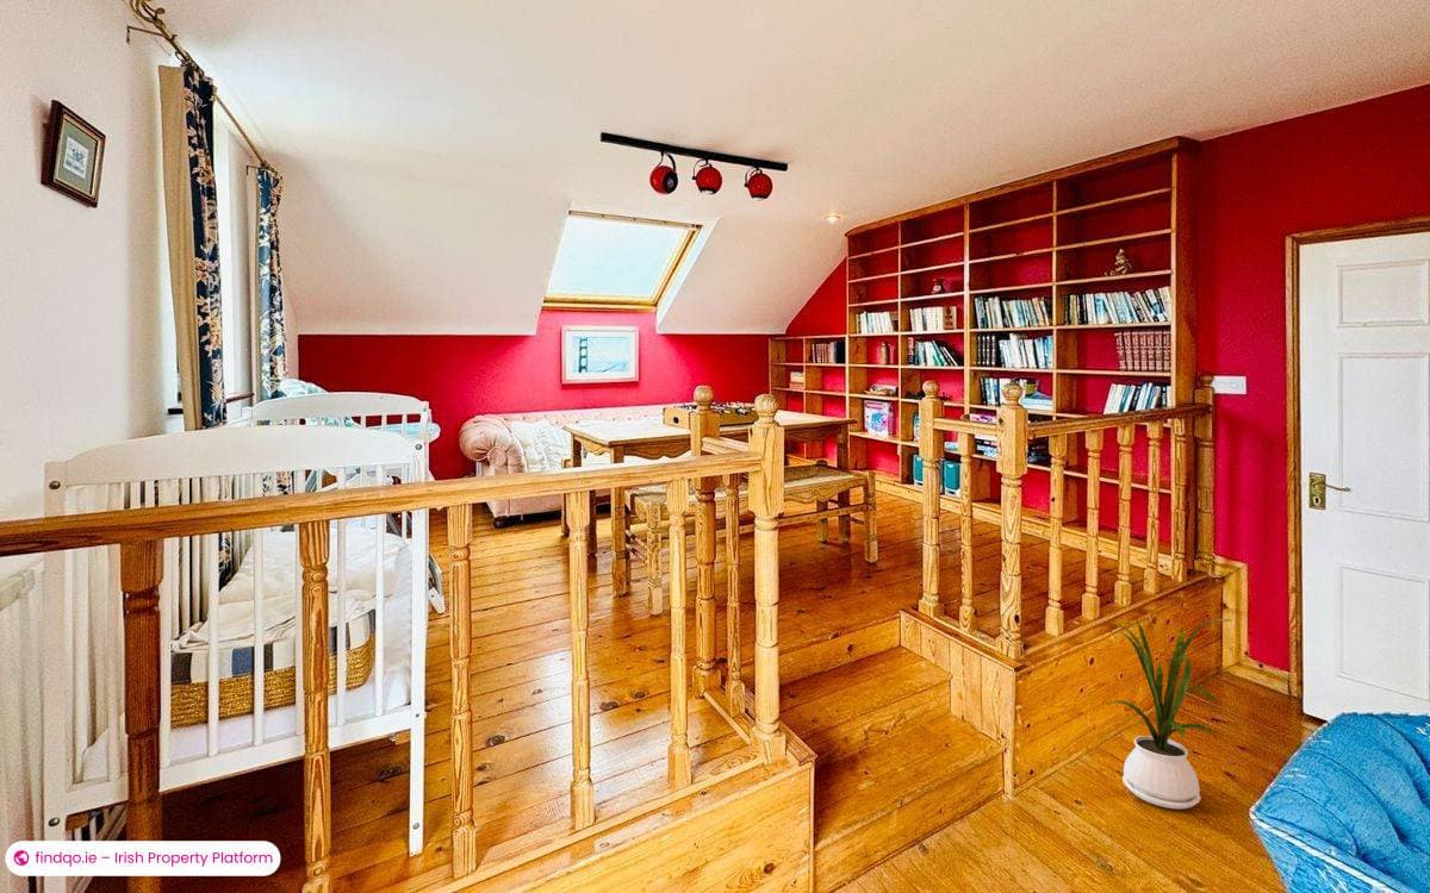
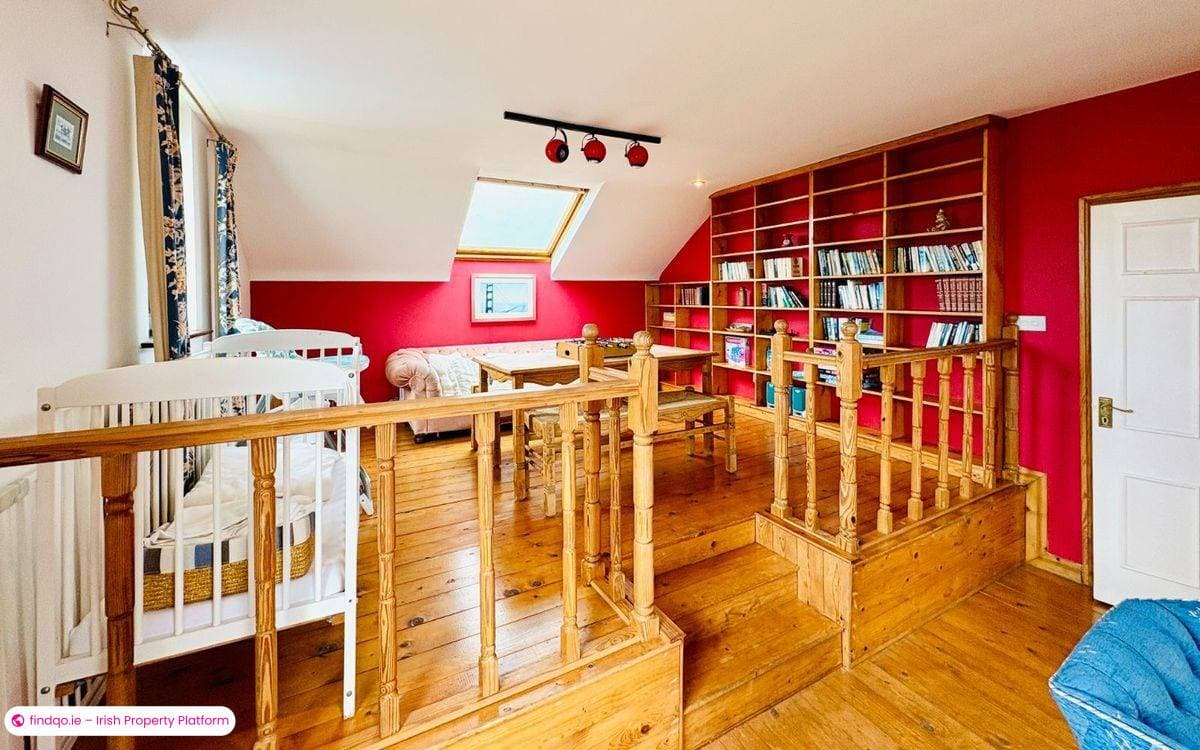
- house plant (1165, 700)
